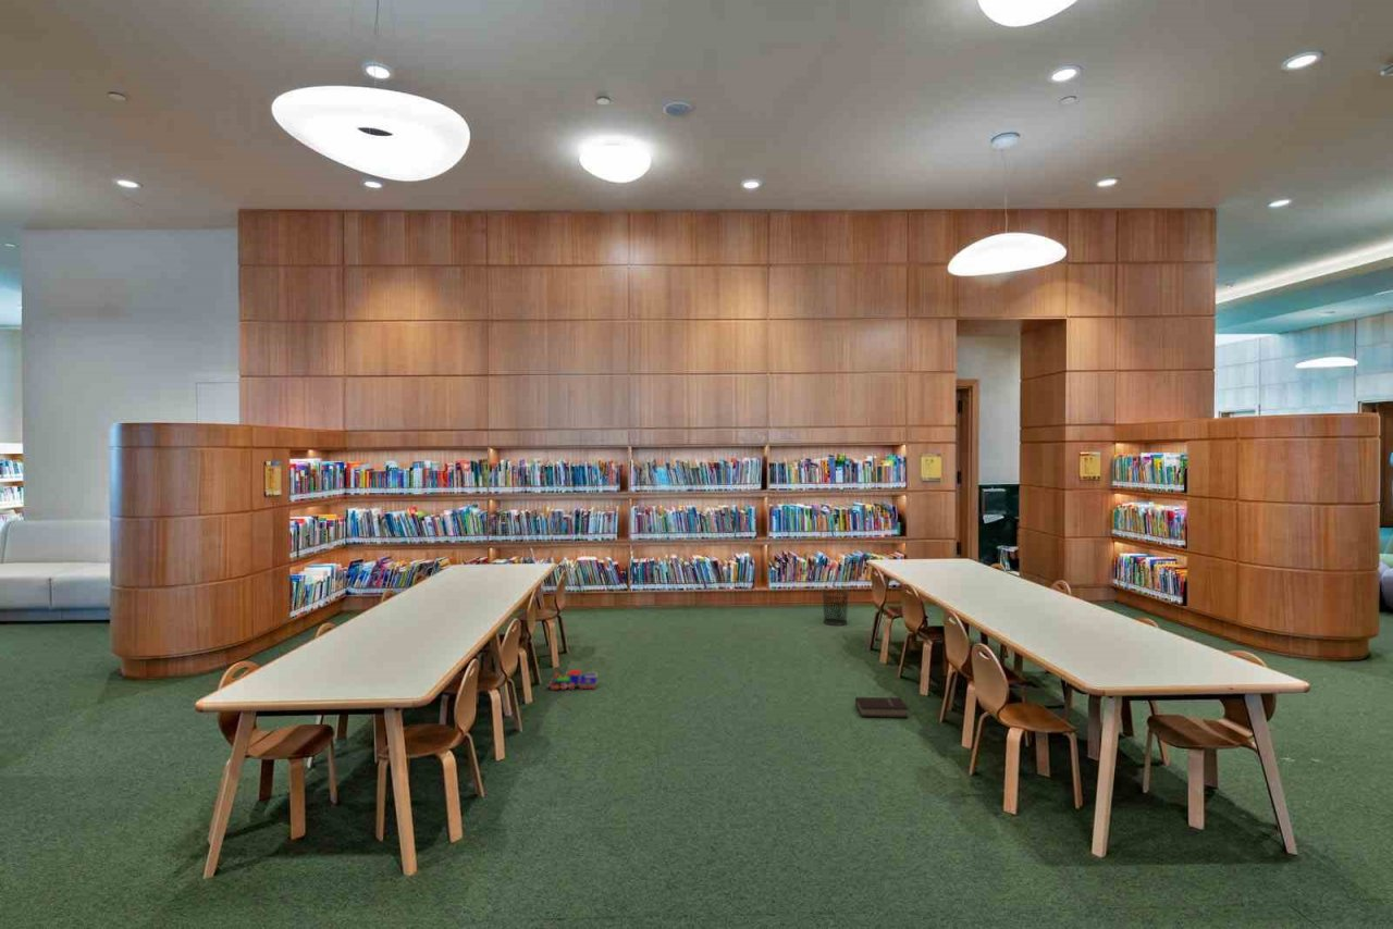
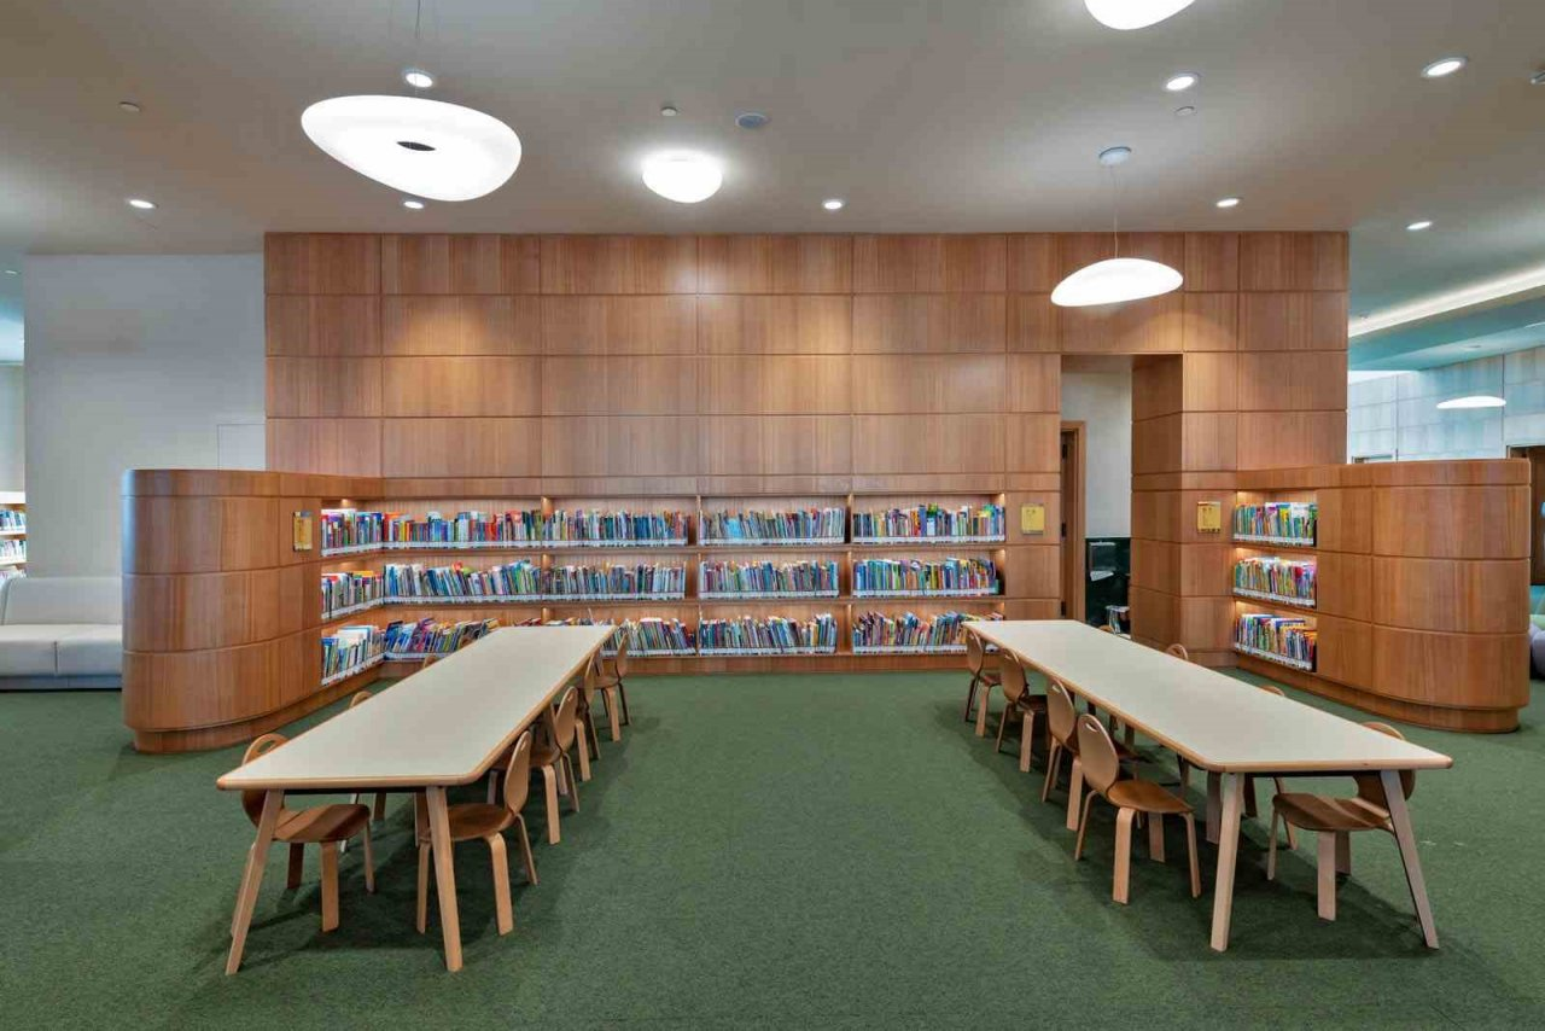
- waste bin (835, 607)
- book (880, 706)
- toy train (571, 679)
